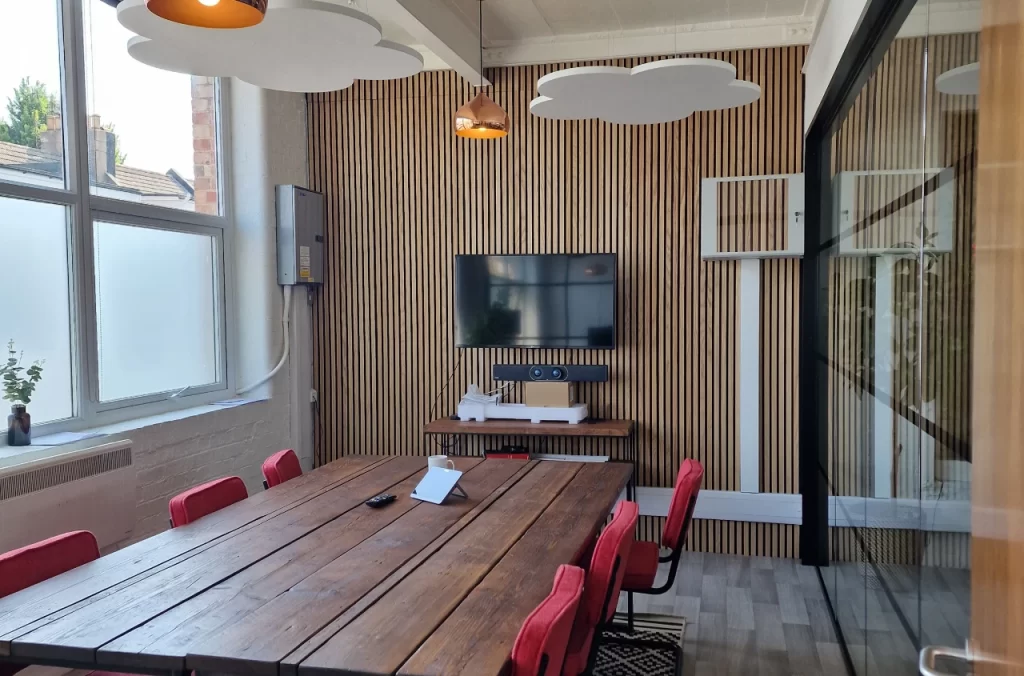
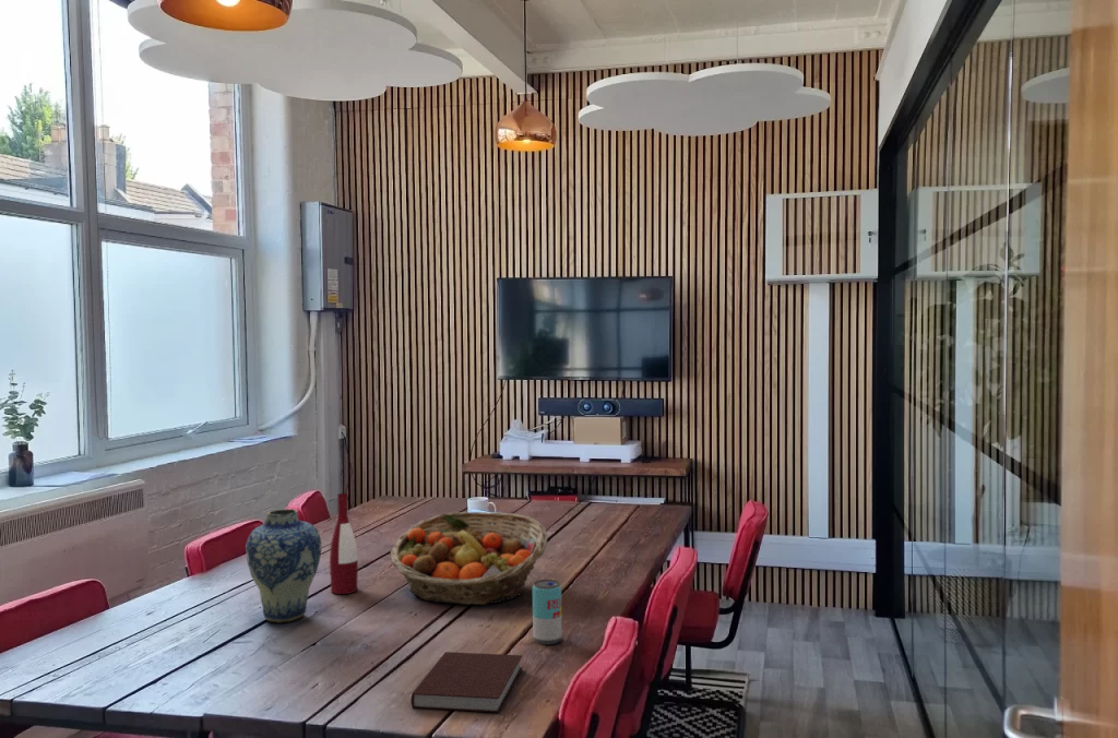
+ beverage can (547, 611)
+ vase (284, 564)
+ fruit basket (468, 556)
+ alcohol (343, 541)
+ notebook (469, 679)
